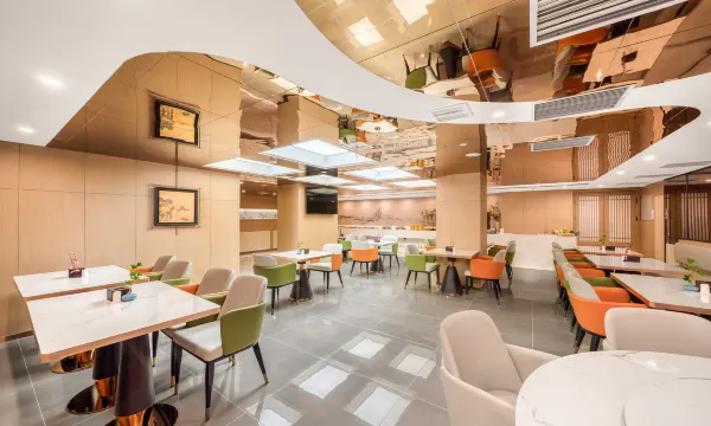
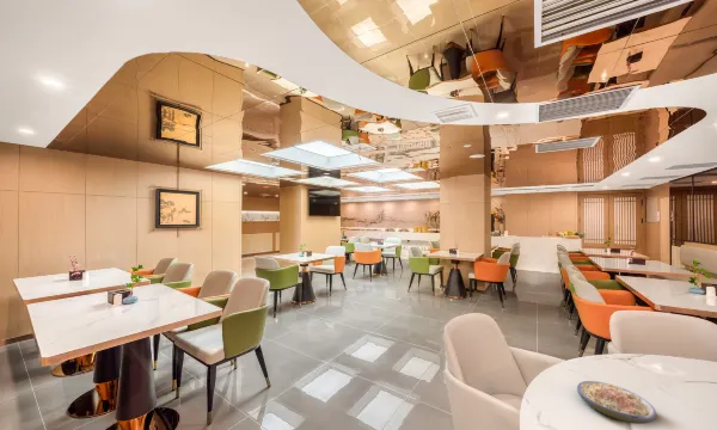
+ soup (613, 398)
